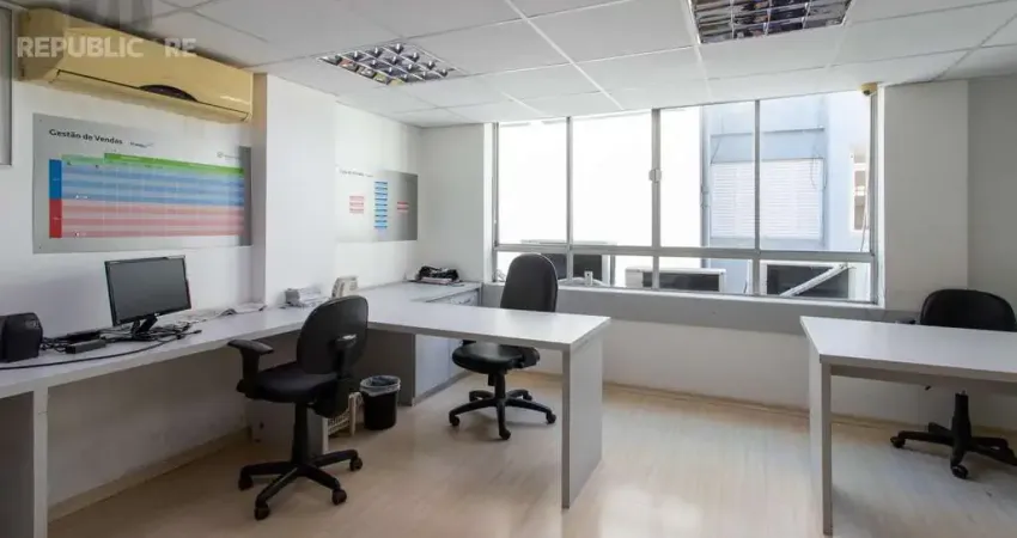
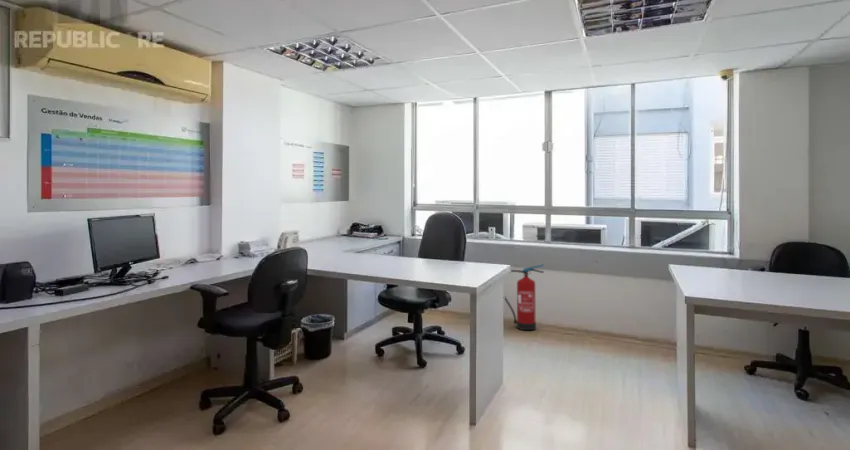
+ fire extinguisher (521, 295)
